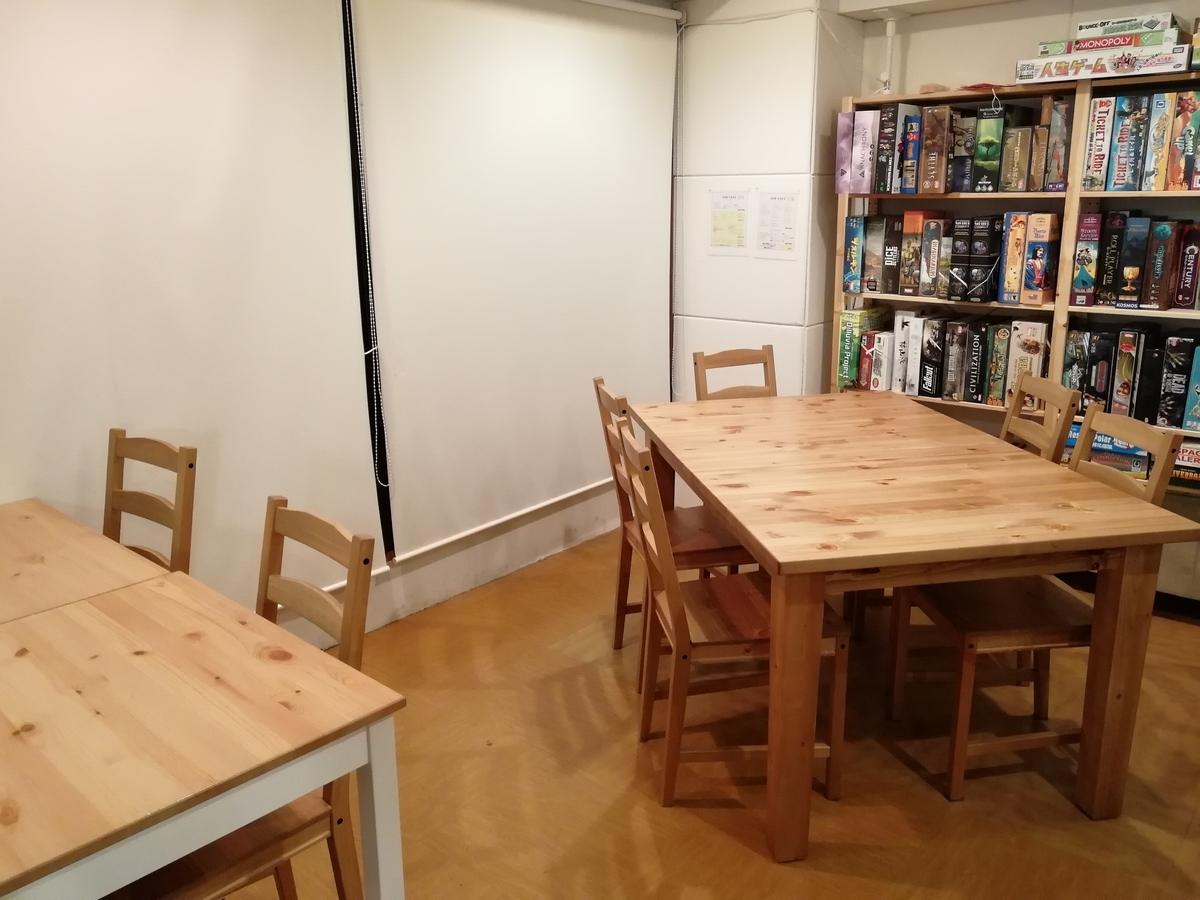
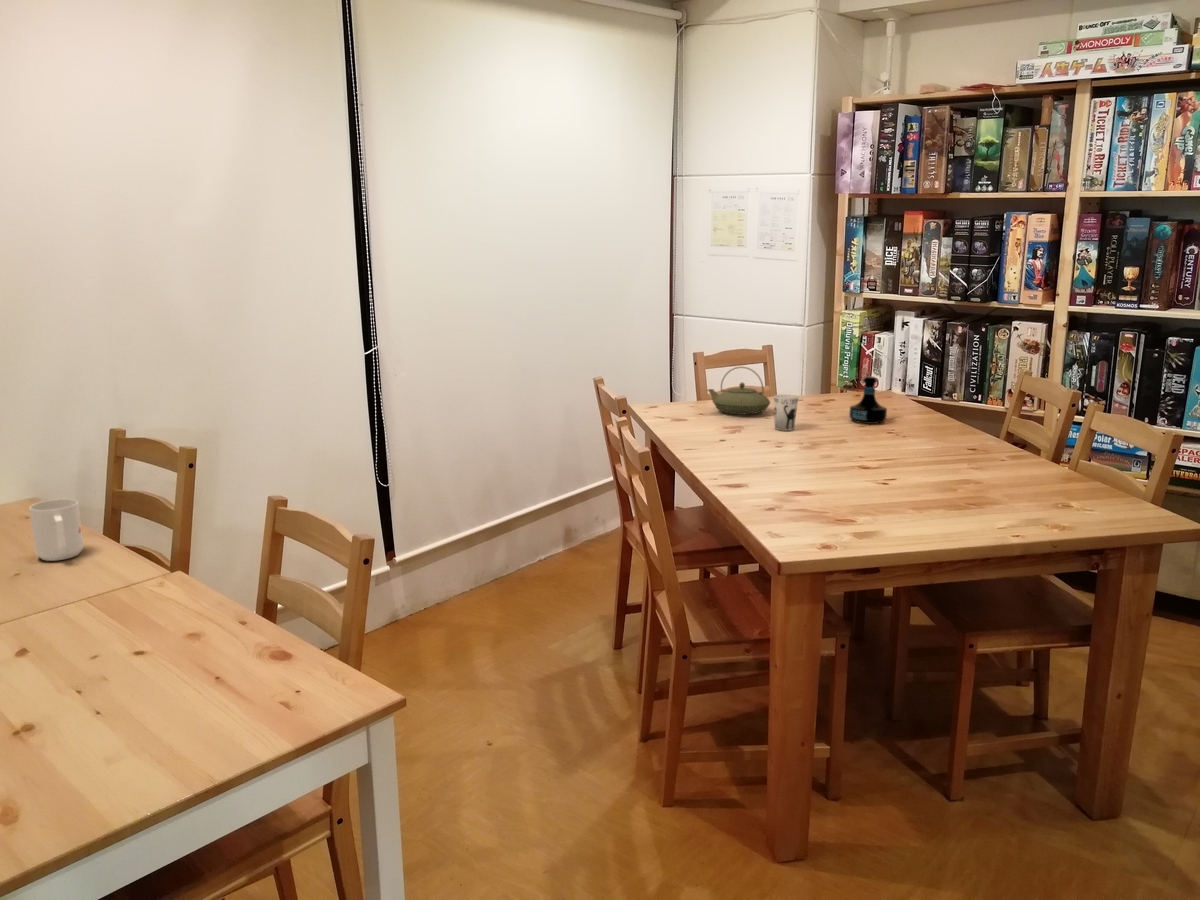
+ mug (58, 531)
+ tequila bottle (868, 398)
+ teapot (738, 389)
+ cup (785, 412)
